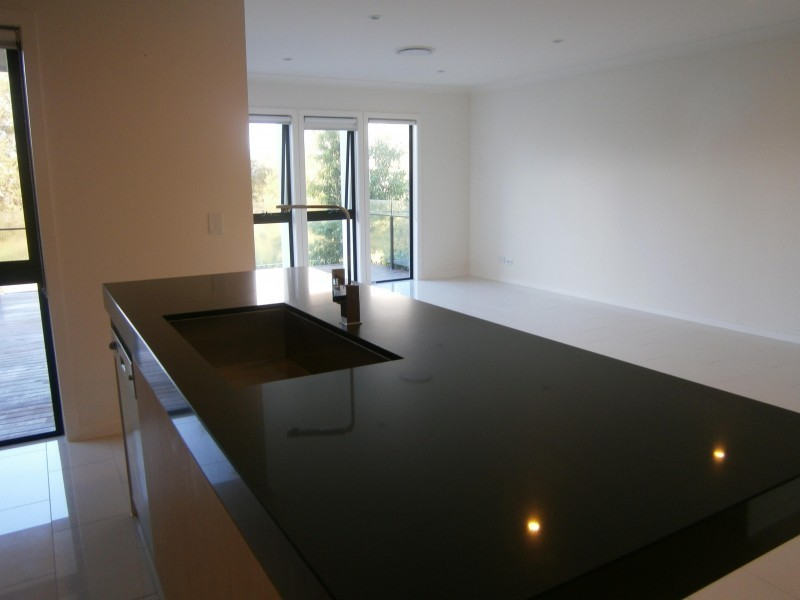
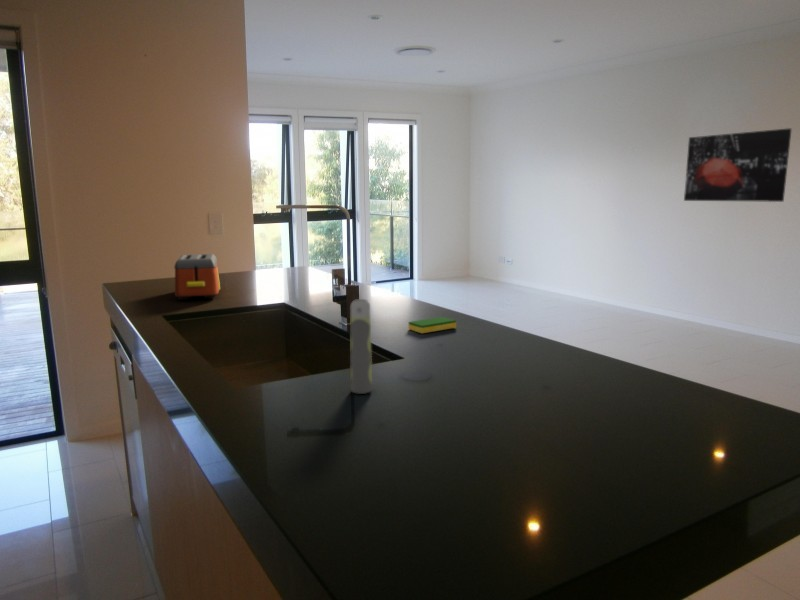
+ spray bottle (360, 346)
+ wall art (733, 167)
+ toaster (197, 275)
+ dish sponge (432, 324)
